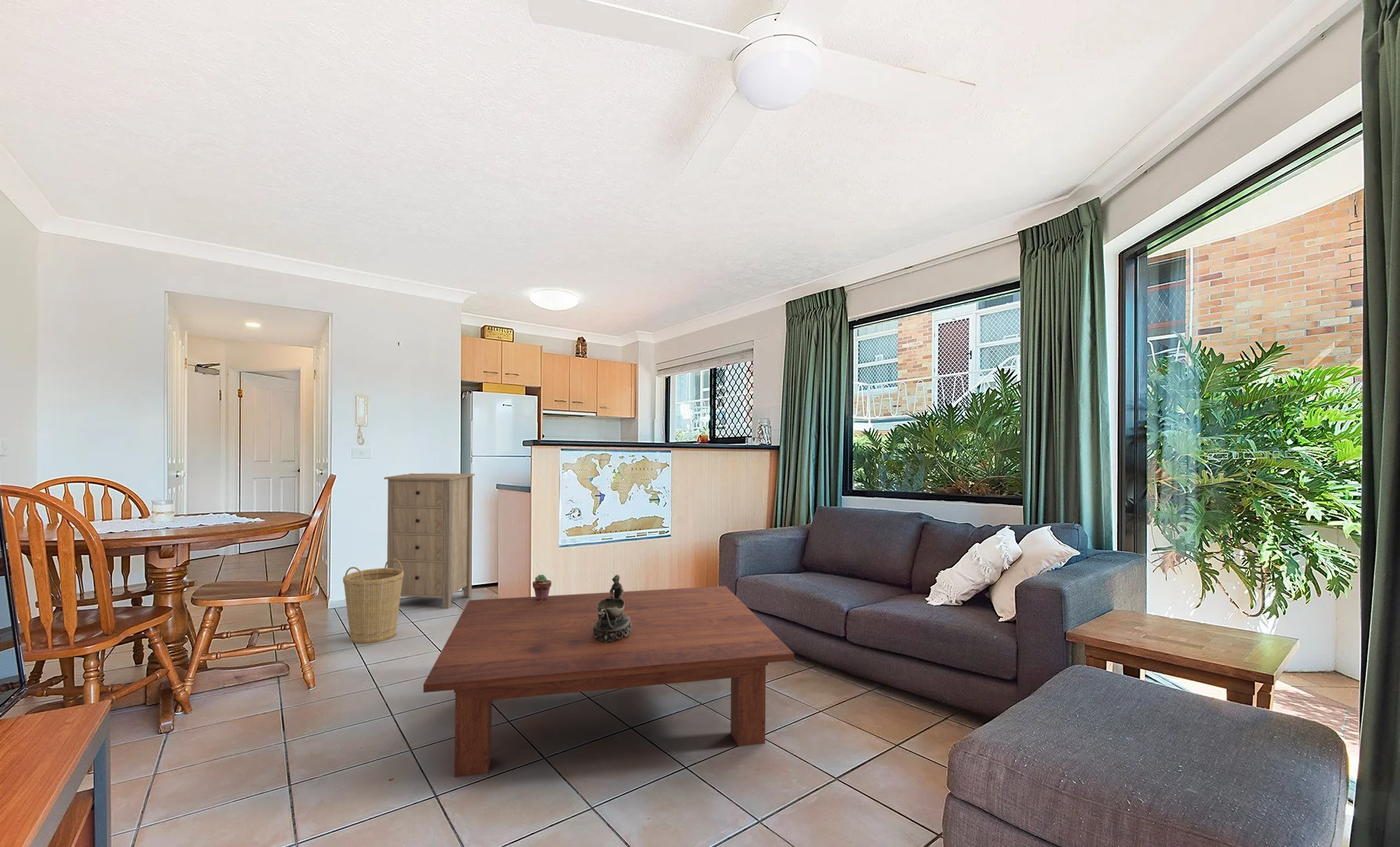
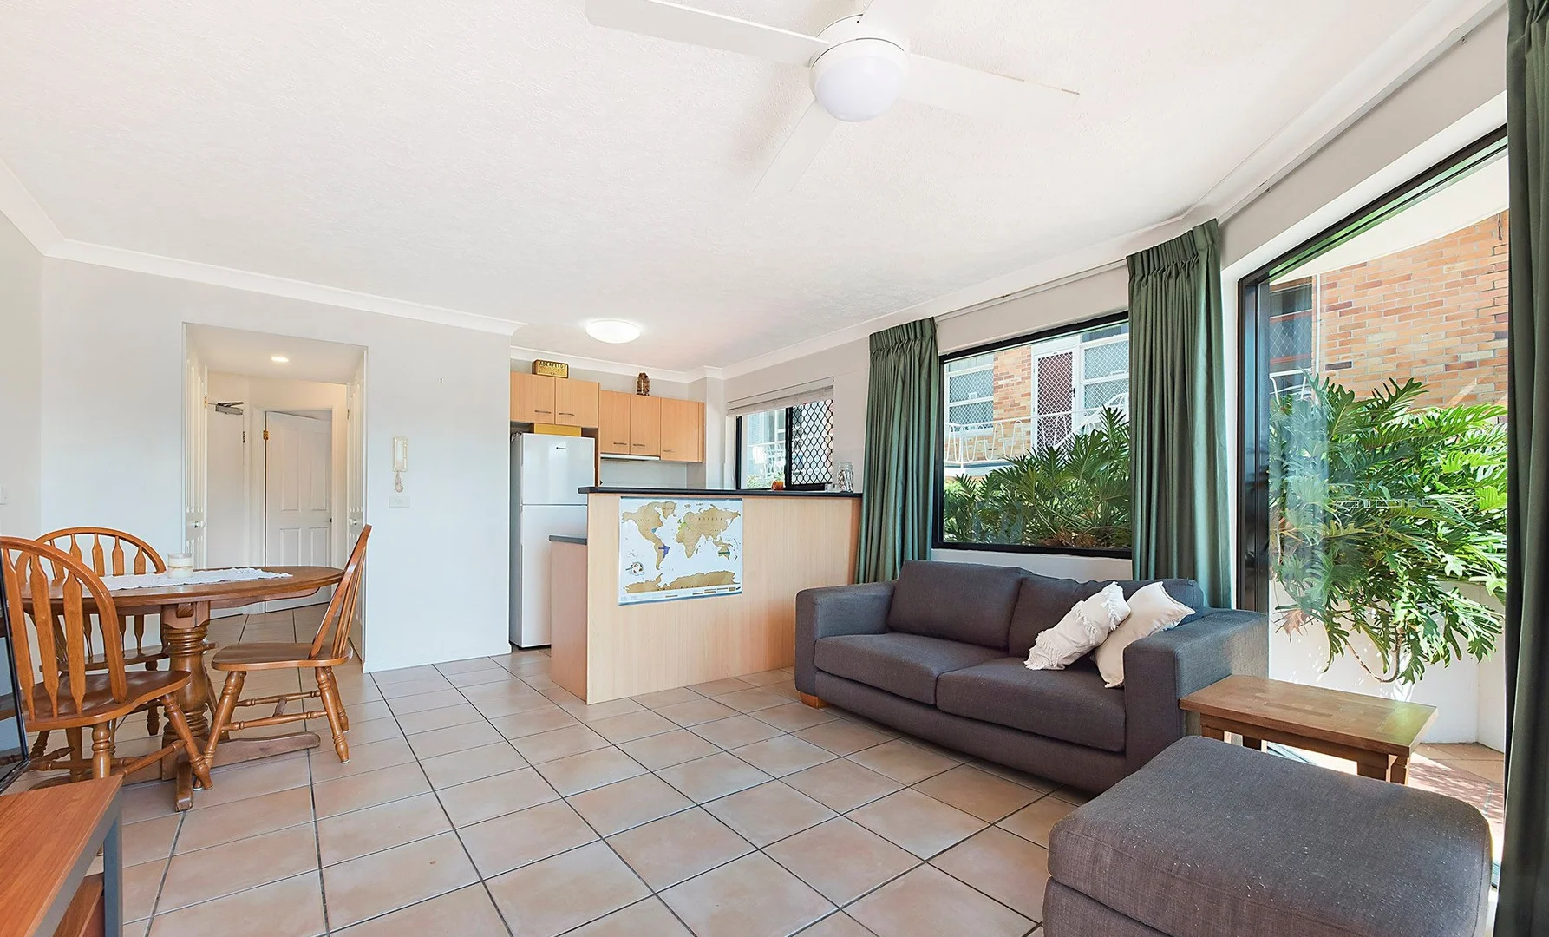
- storage cabinet (430, 538)
- decorative bowl (612, 607)
- potted succulent (542, 586)
- basket (373, 599)
- coffee table (610, 667)
